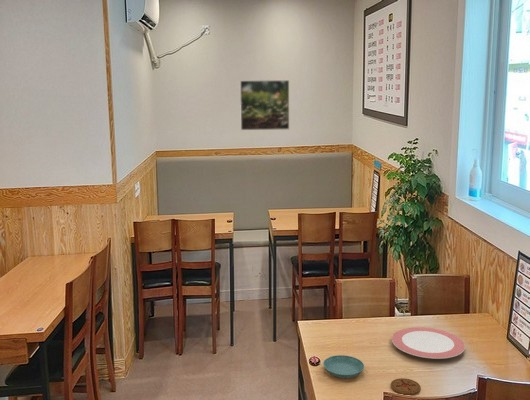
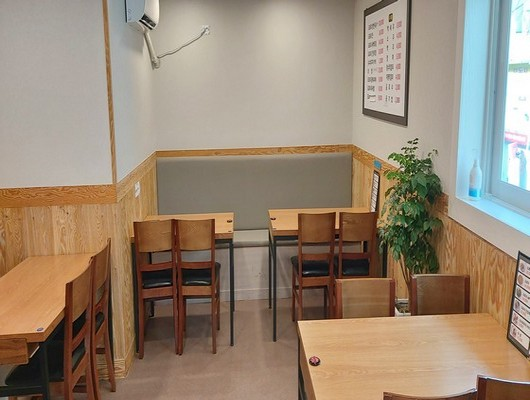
- saucer (343, 367)
- plate (427, 343)
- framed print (264, 105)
- coaster (405, 386)
